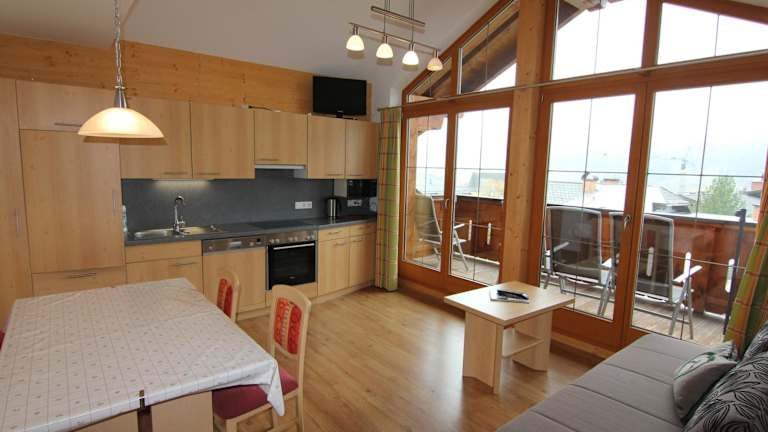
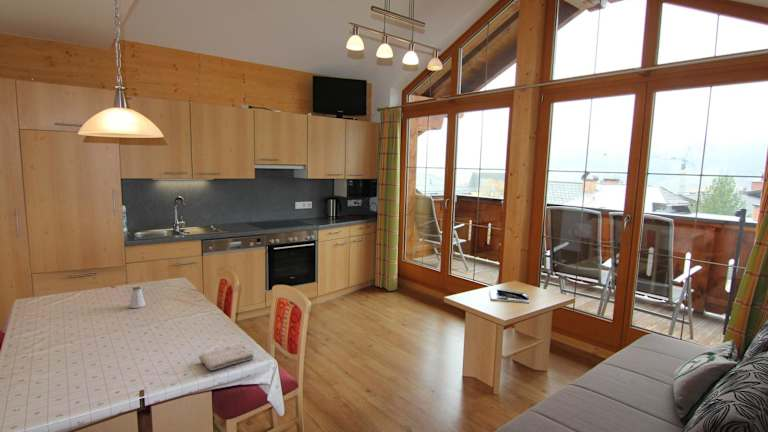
+ washcloth (227, 356)
+ saltshaker (137, 296)
